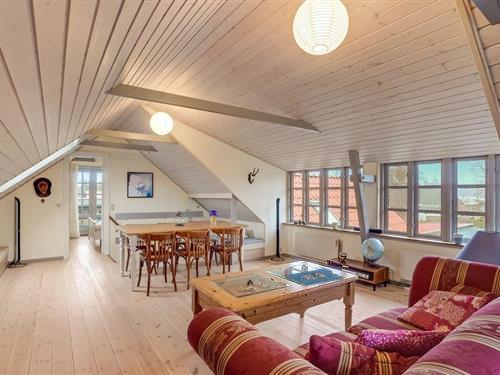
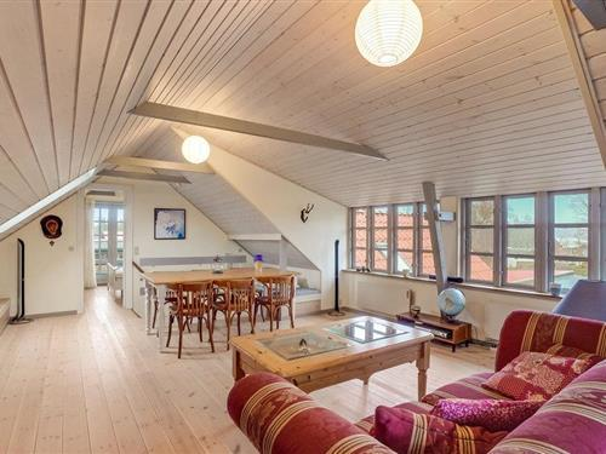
- board game (316, 274)
